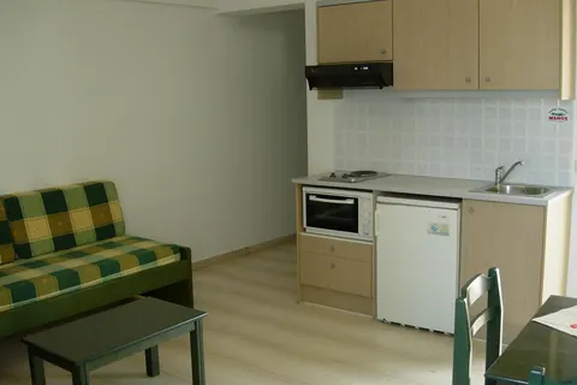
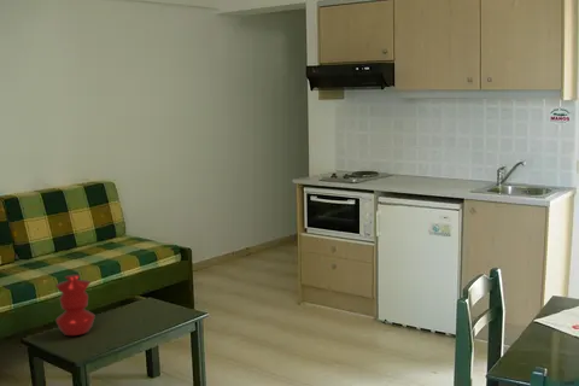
+ vase (74, 305)
